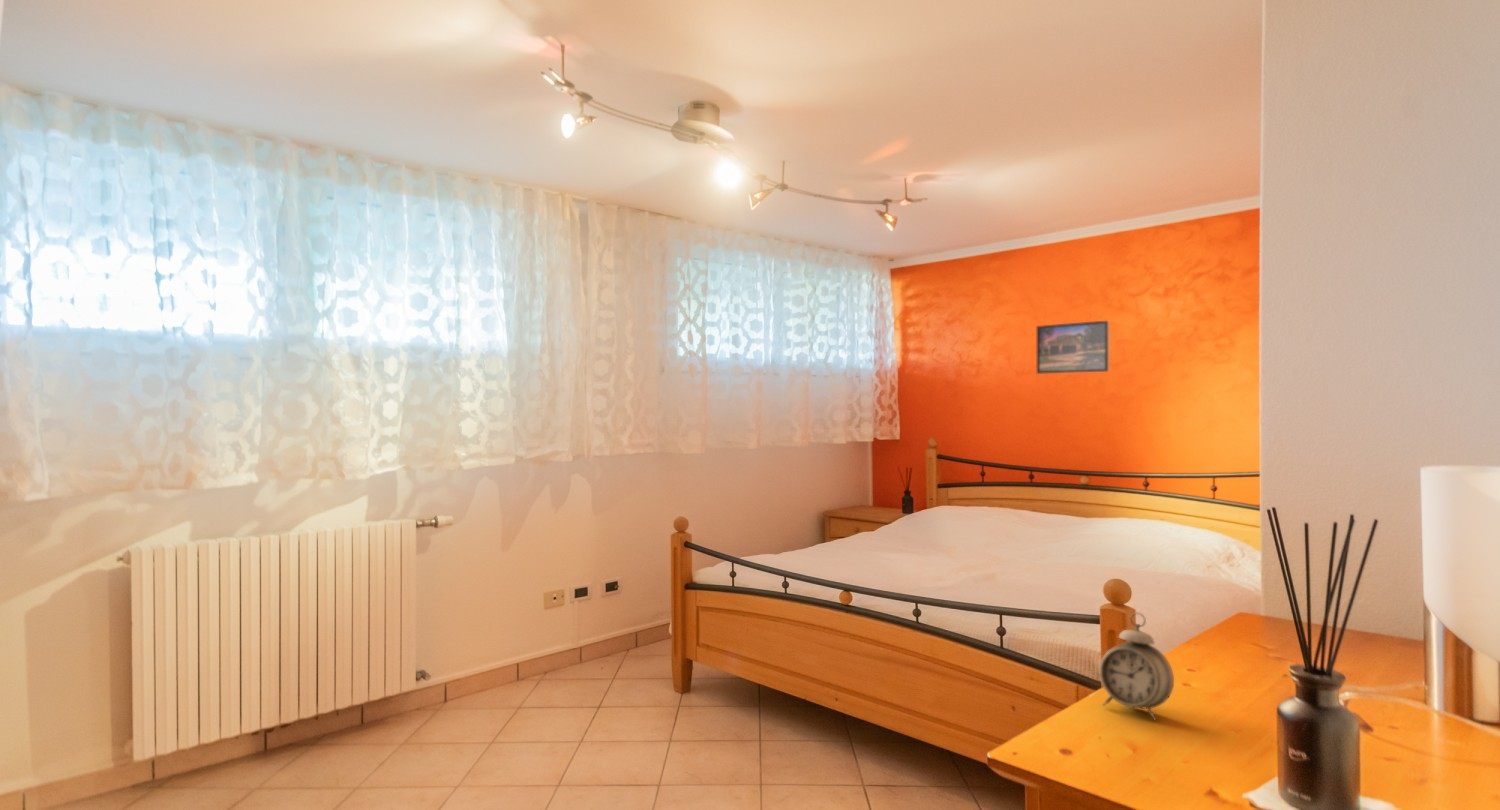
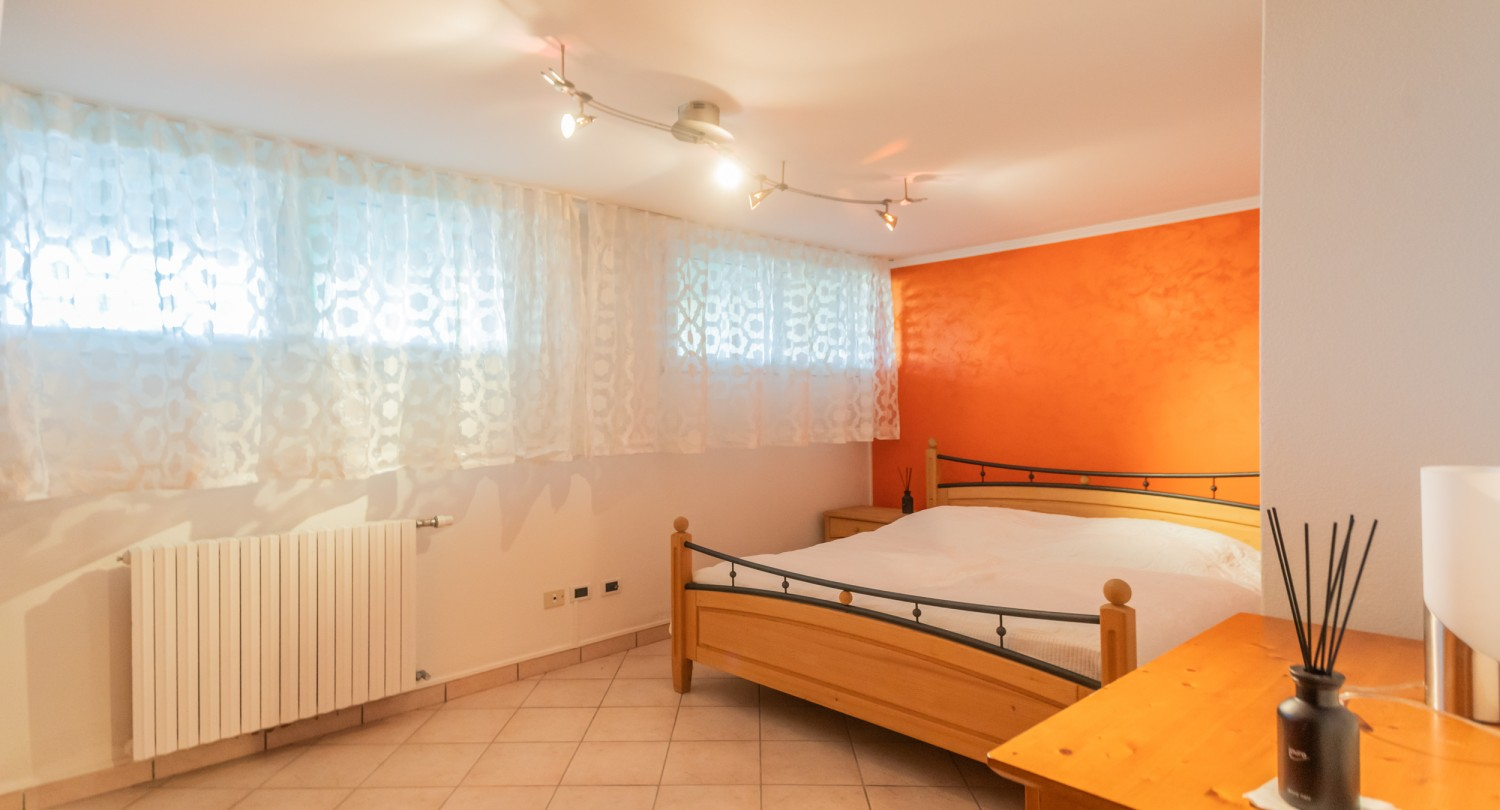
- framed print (1071, 348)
- alarm clock (1134, 661)
